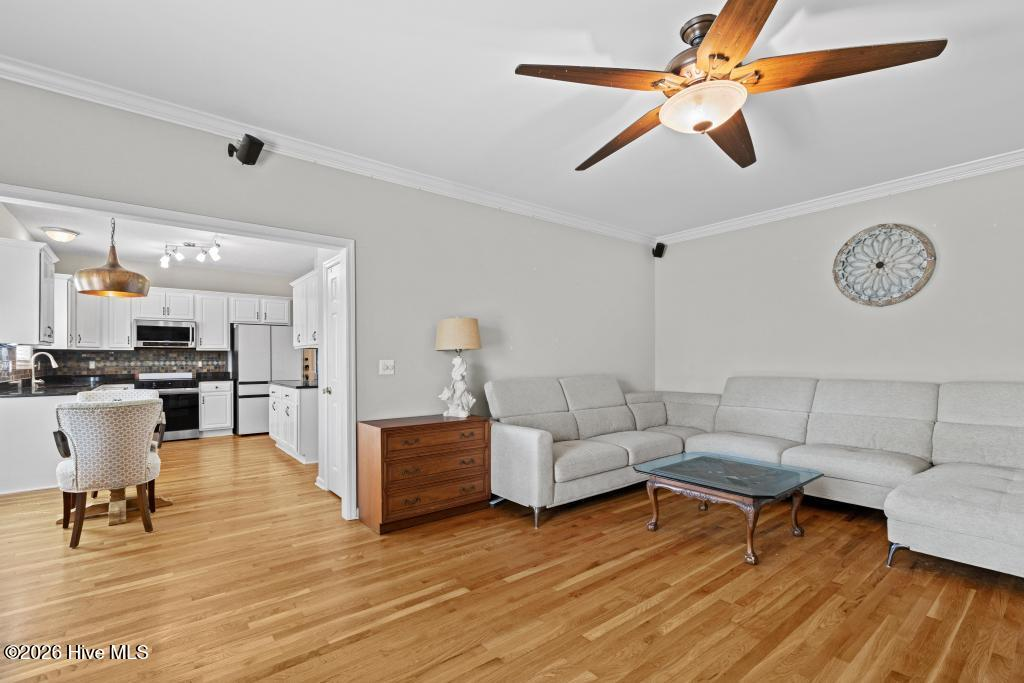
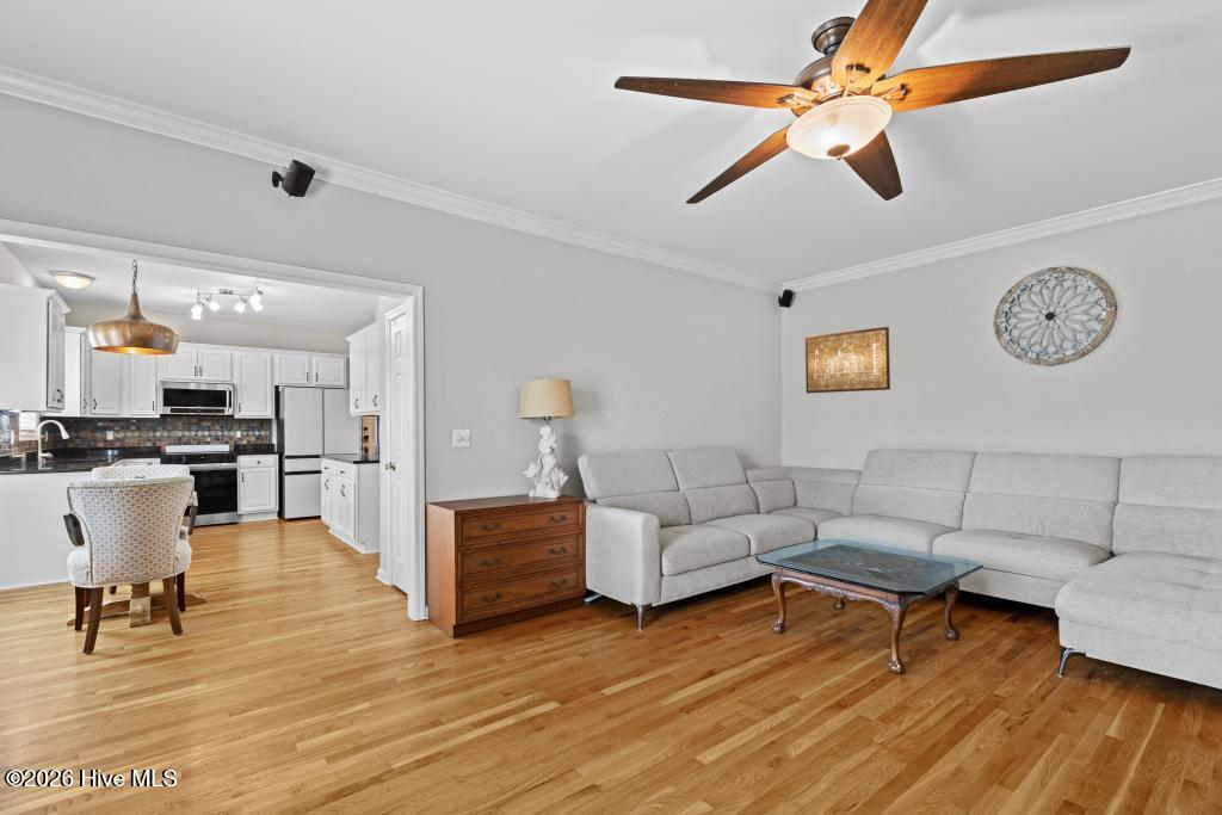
+ wall art (845, 362)
